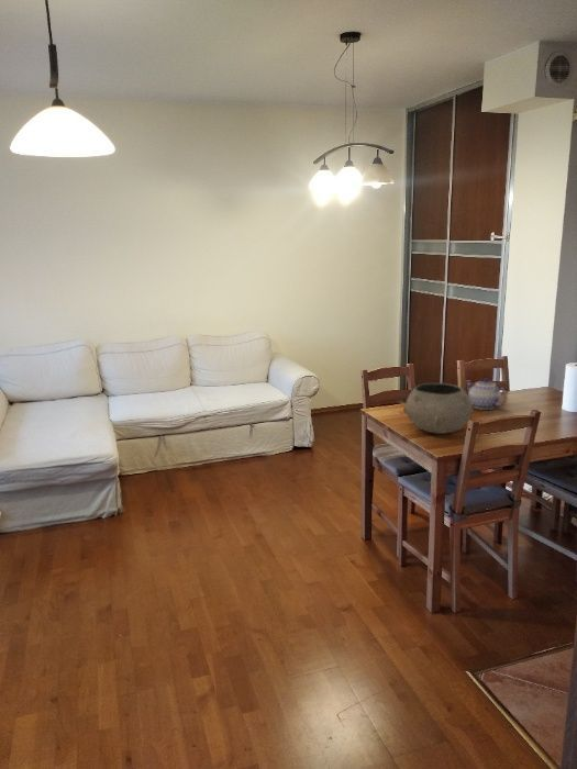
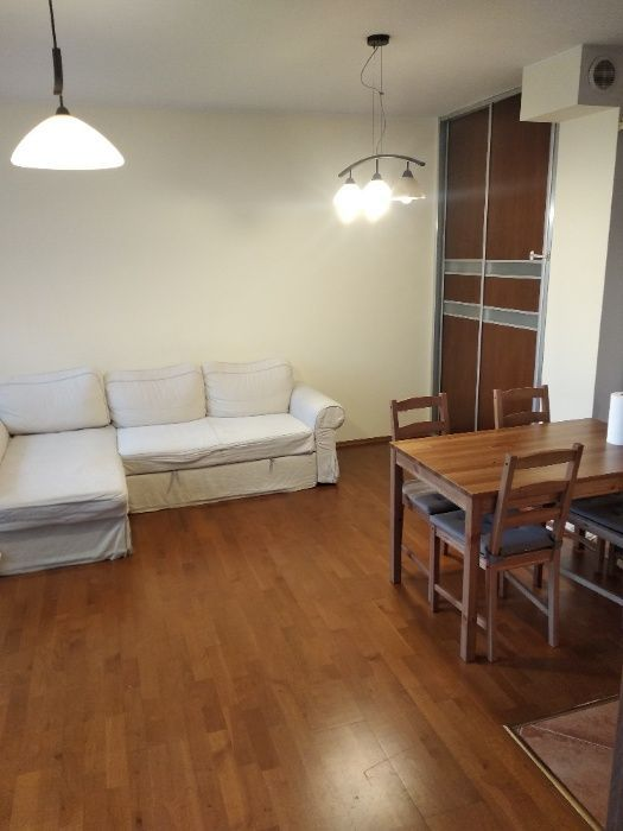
- teapot (485, 392)
- bowl (439, 409)
